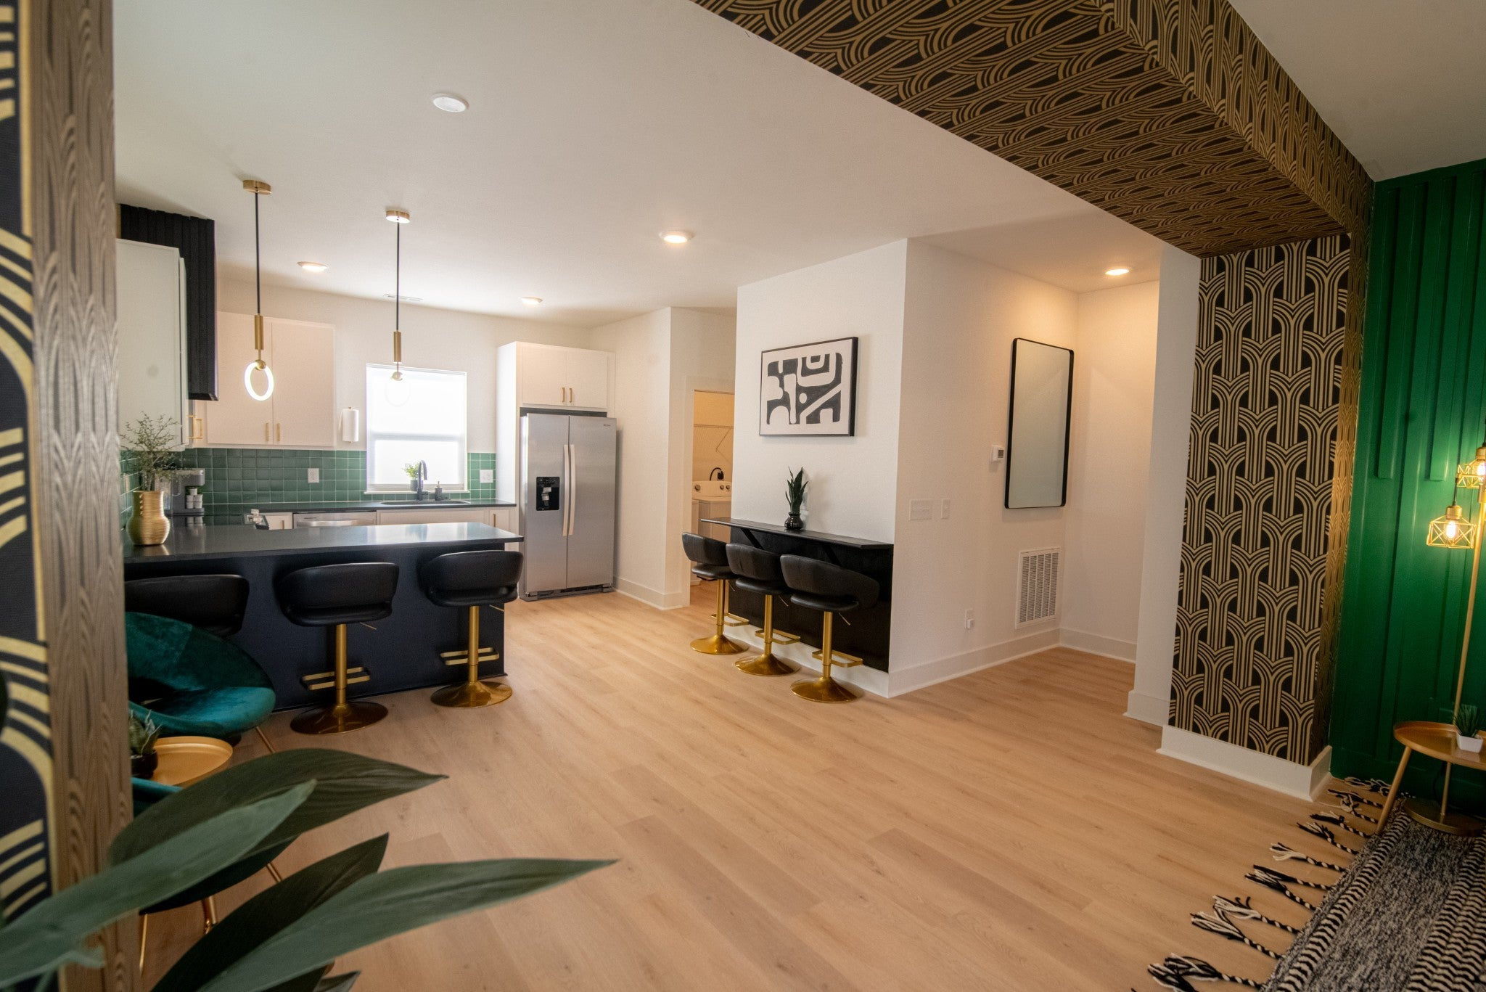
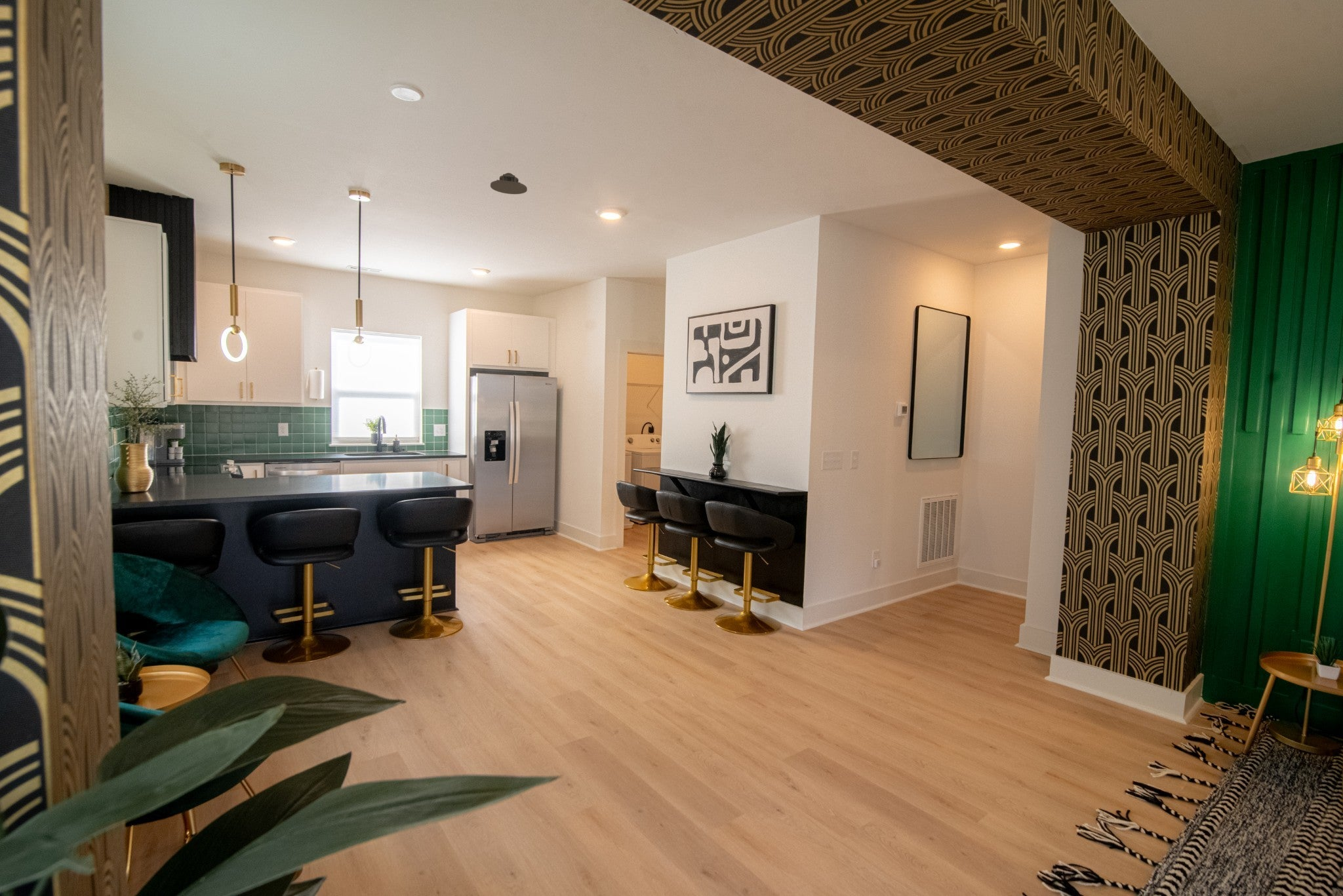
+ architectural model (509, 180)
